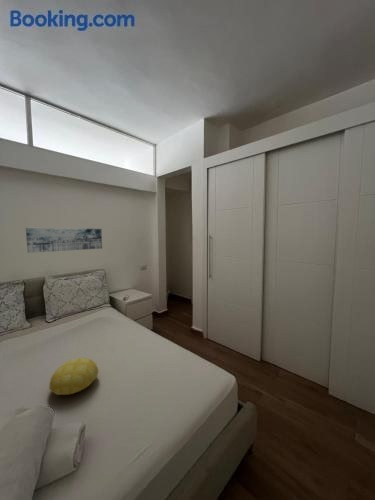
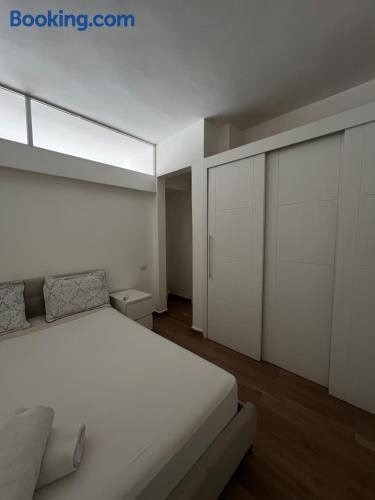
- wall art (68, 239)
- cushion (75, 374)
